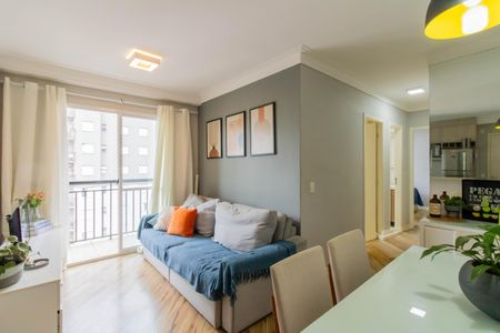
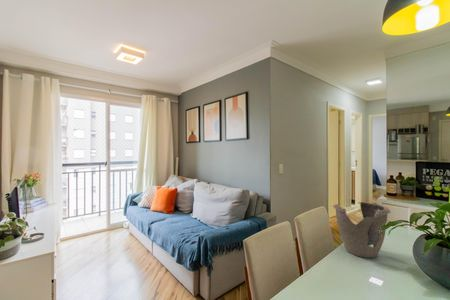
+ decorative bowl (362, 229)
